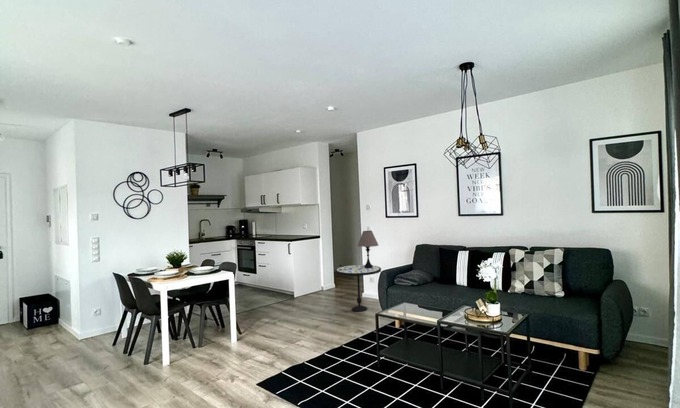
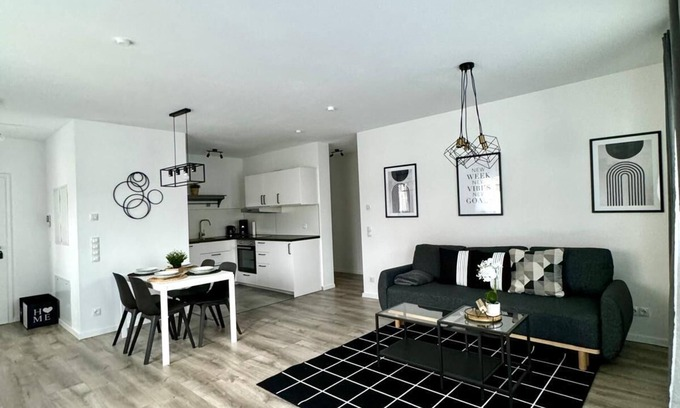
- table lamp (357, 245)
- side table (358, 289)
